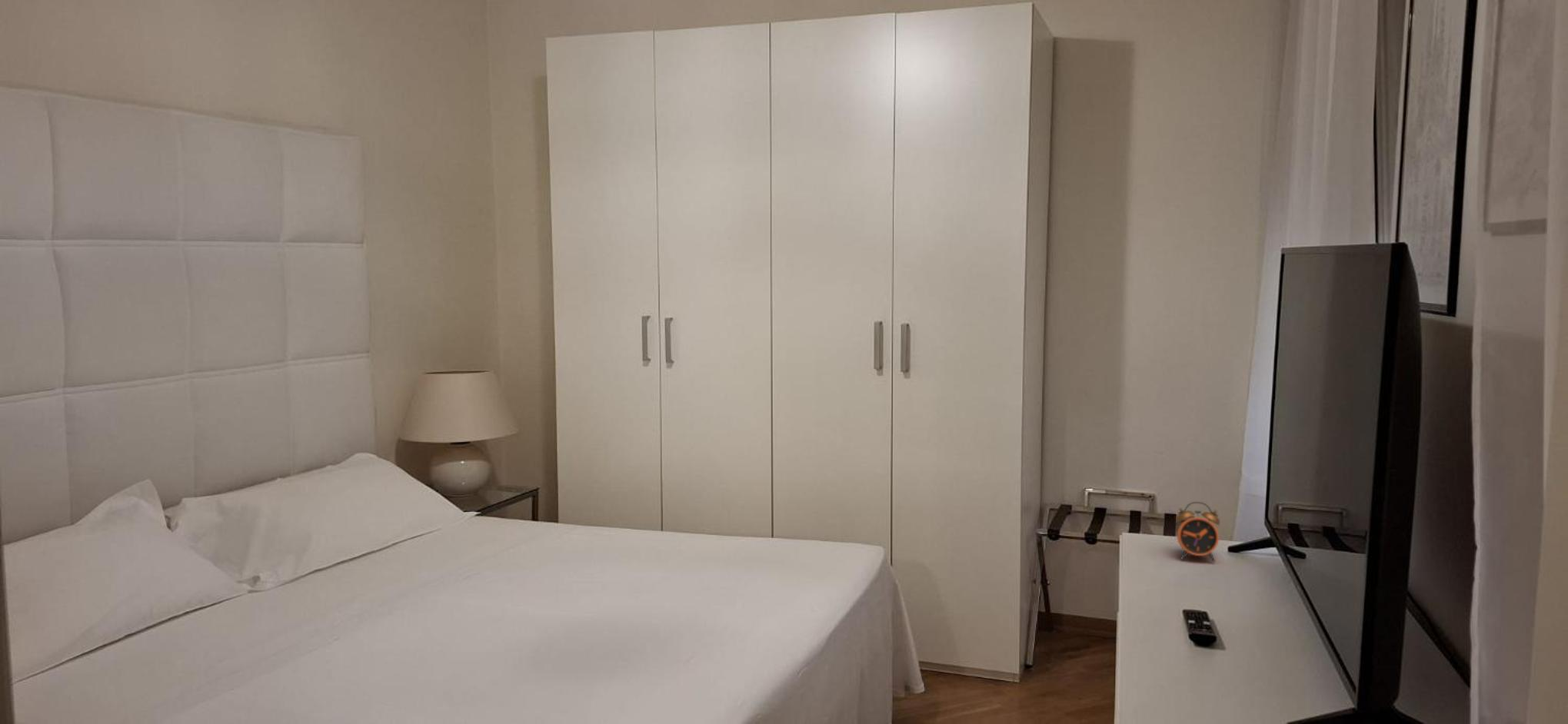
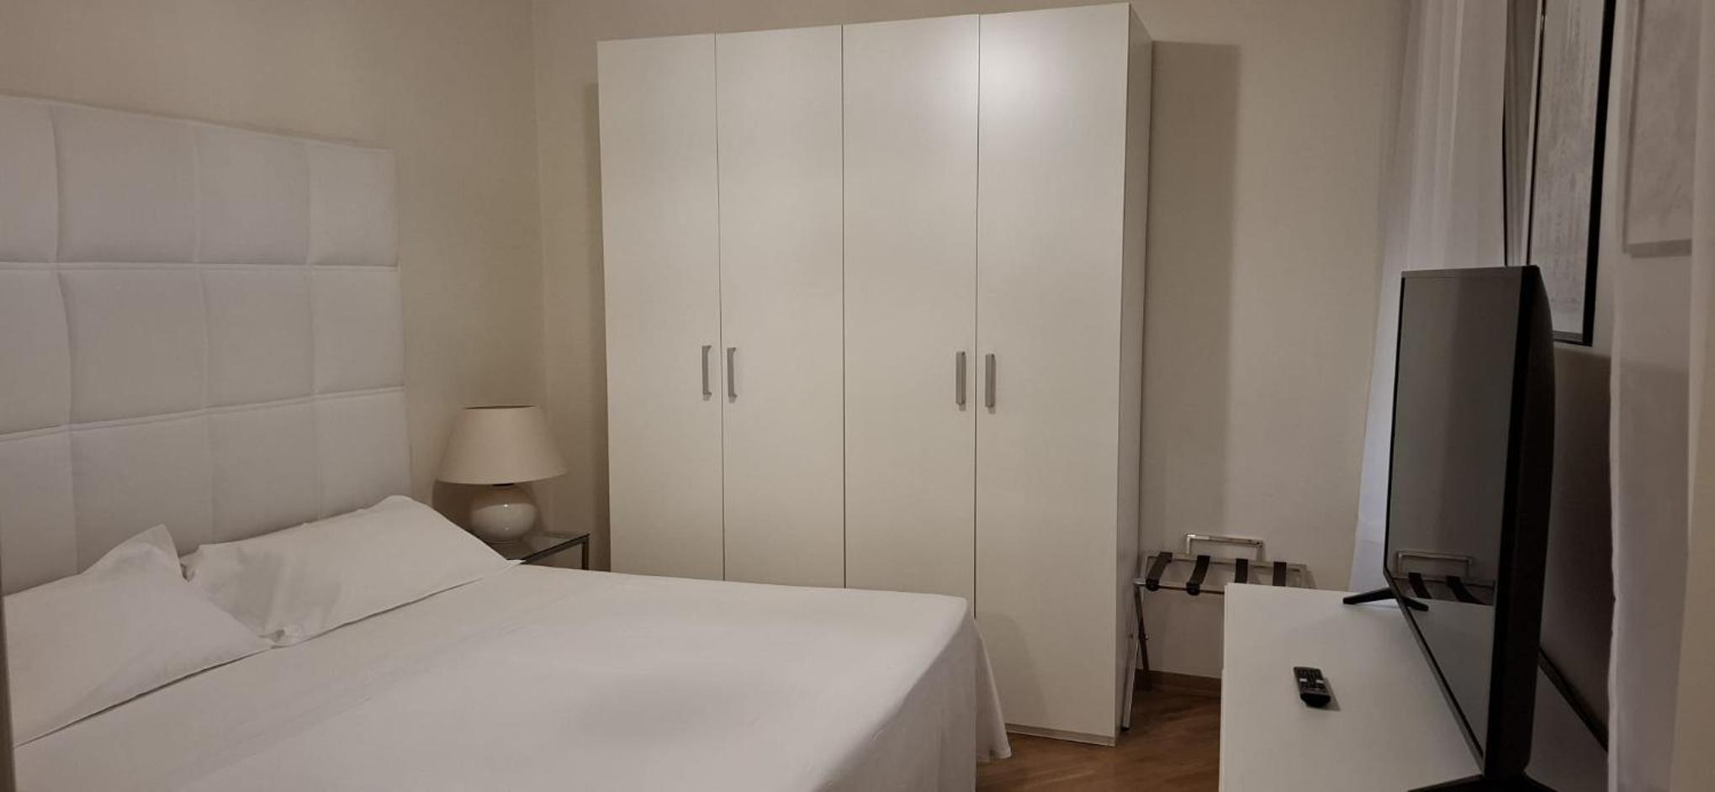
- alarm clock (1197, 530)
